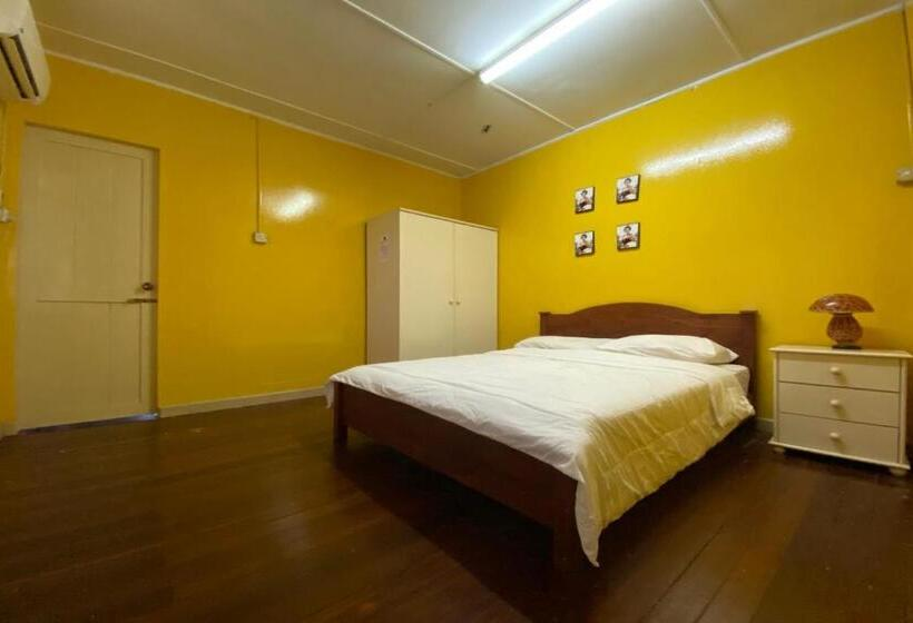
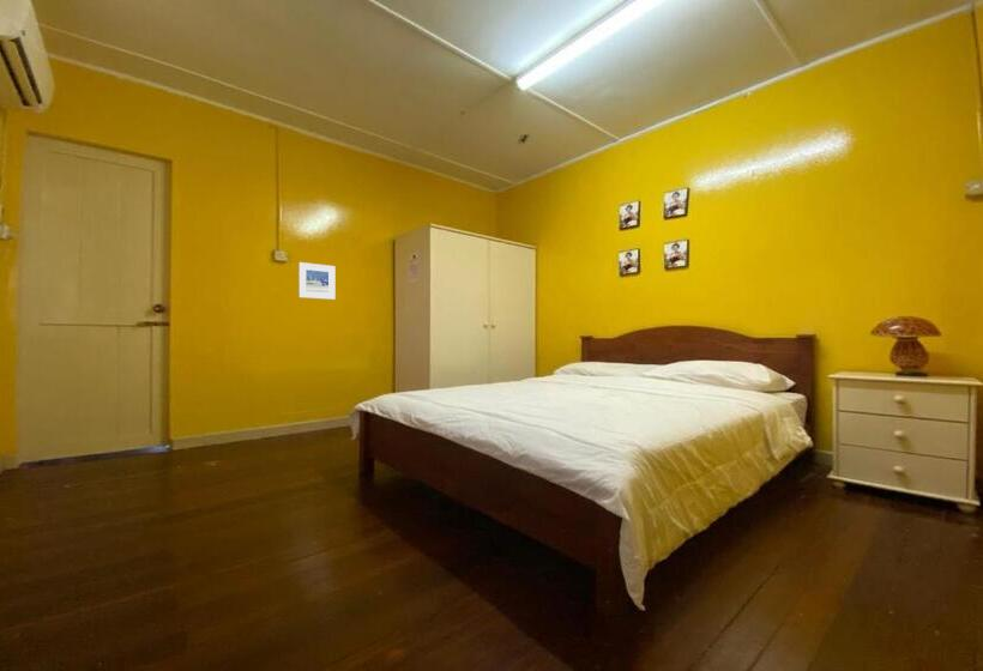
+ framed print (316, 280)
